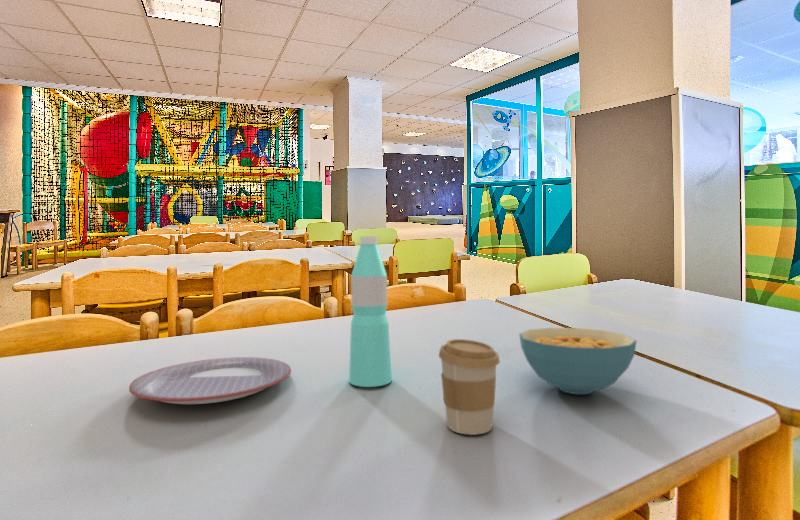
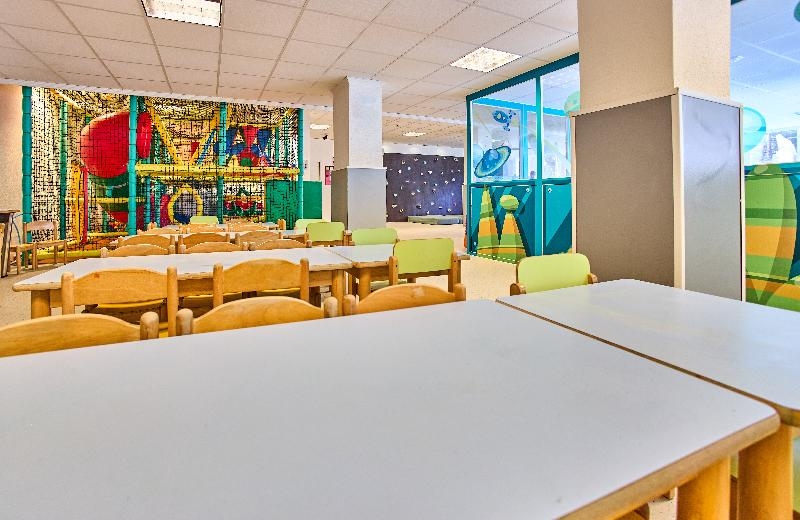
- plate (215, 380)
- water bottle (369, 308)
- cereal bowl (575, 363)
- coffee cup (469, 383)
